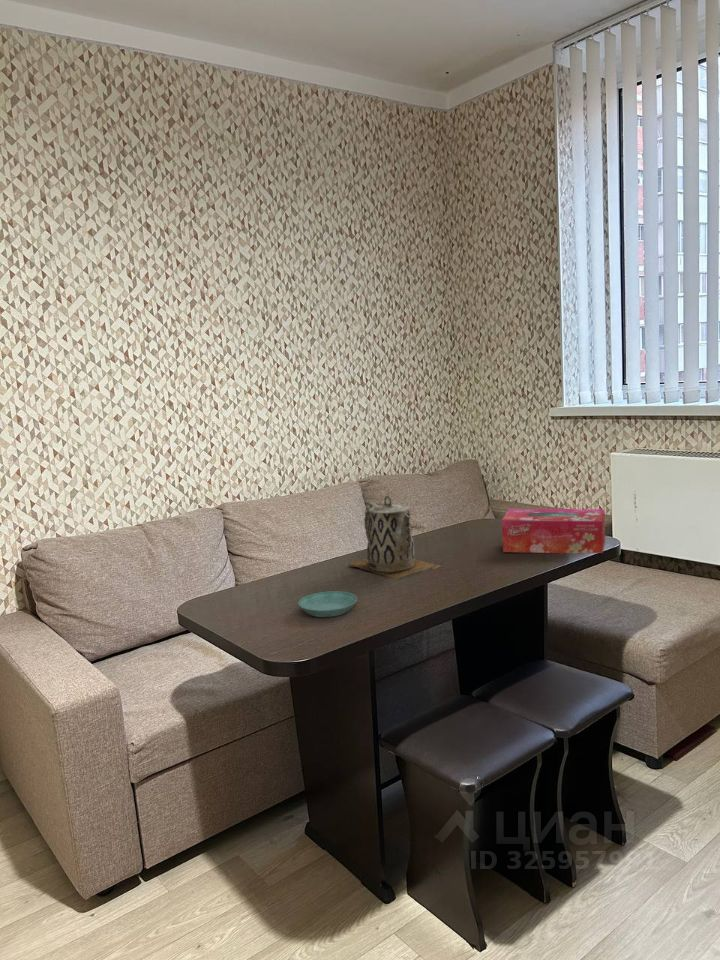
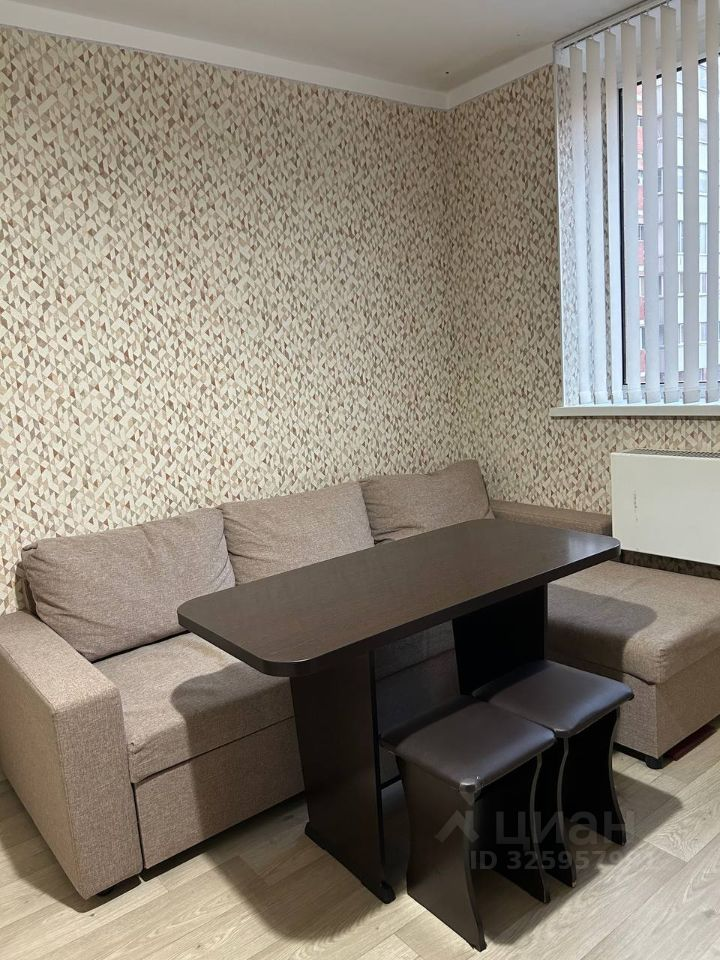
- tissue box (553, 530)
- teapot (392, 530)
- saucer (328, 605)
